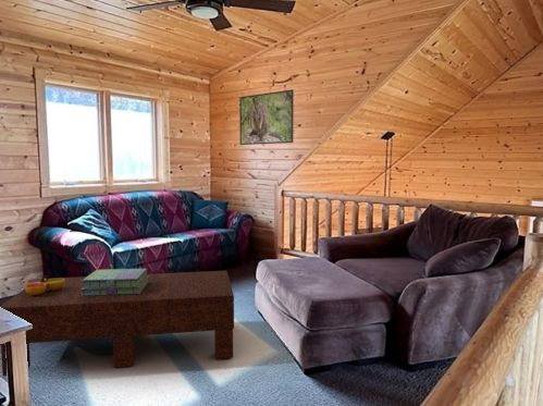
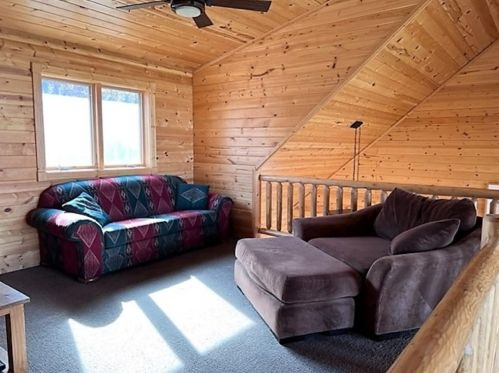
- stack of books (116, 280)
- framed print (264, 119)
- coffee table (129, 316)
- decorative bowl (40, 283)
